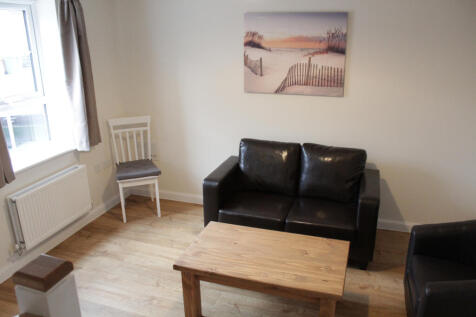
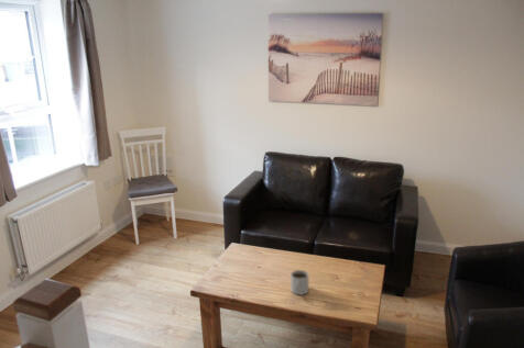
+ mug (298, 283)
